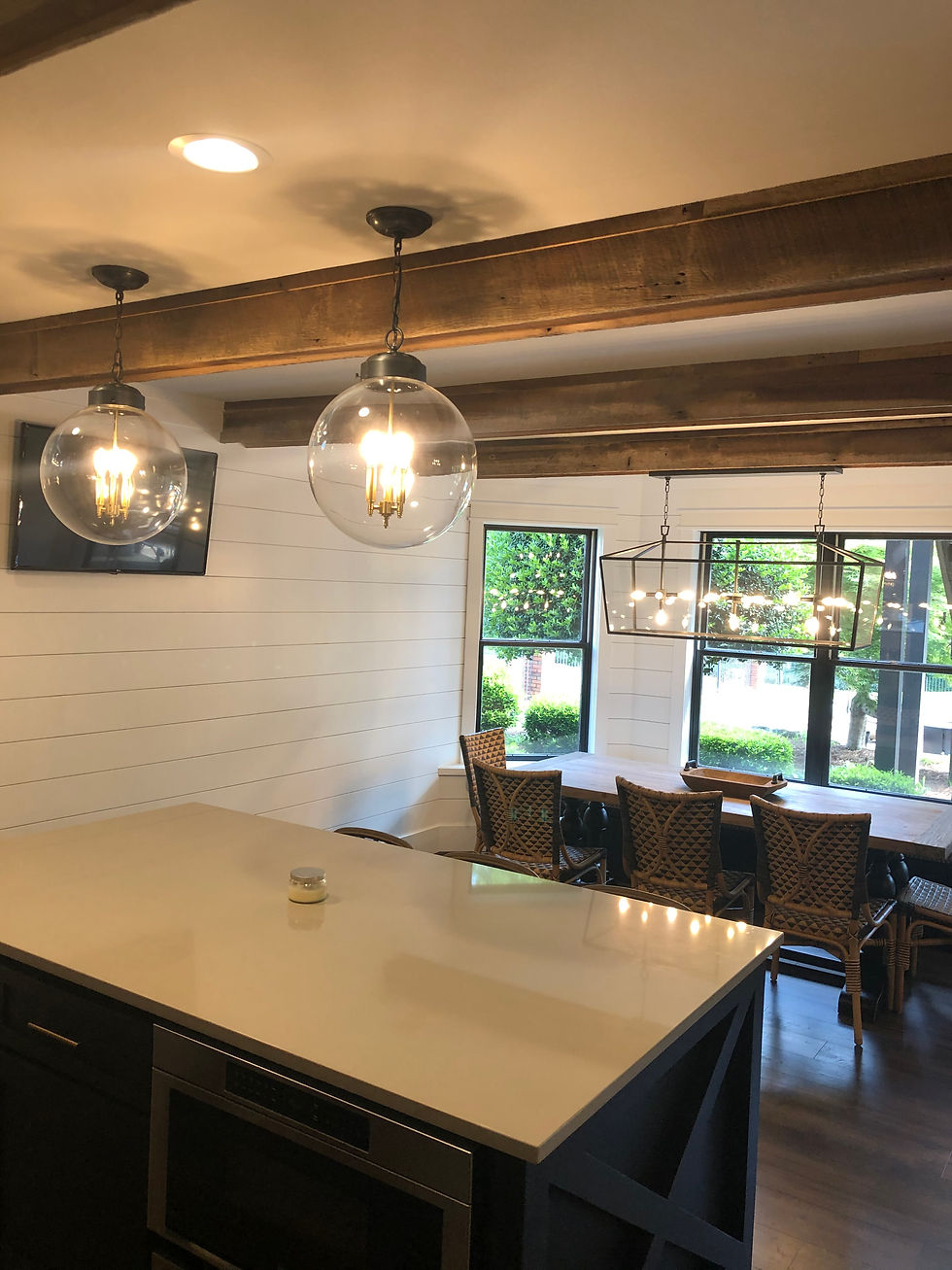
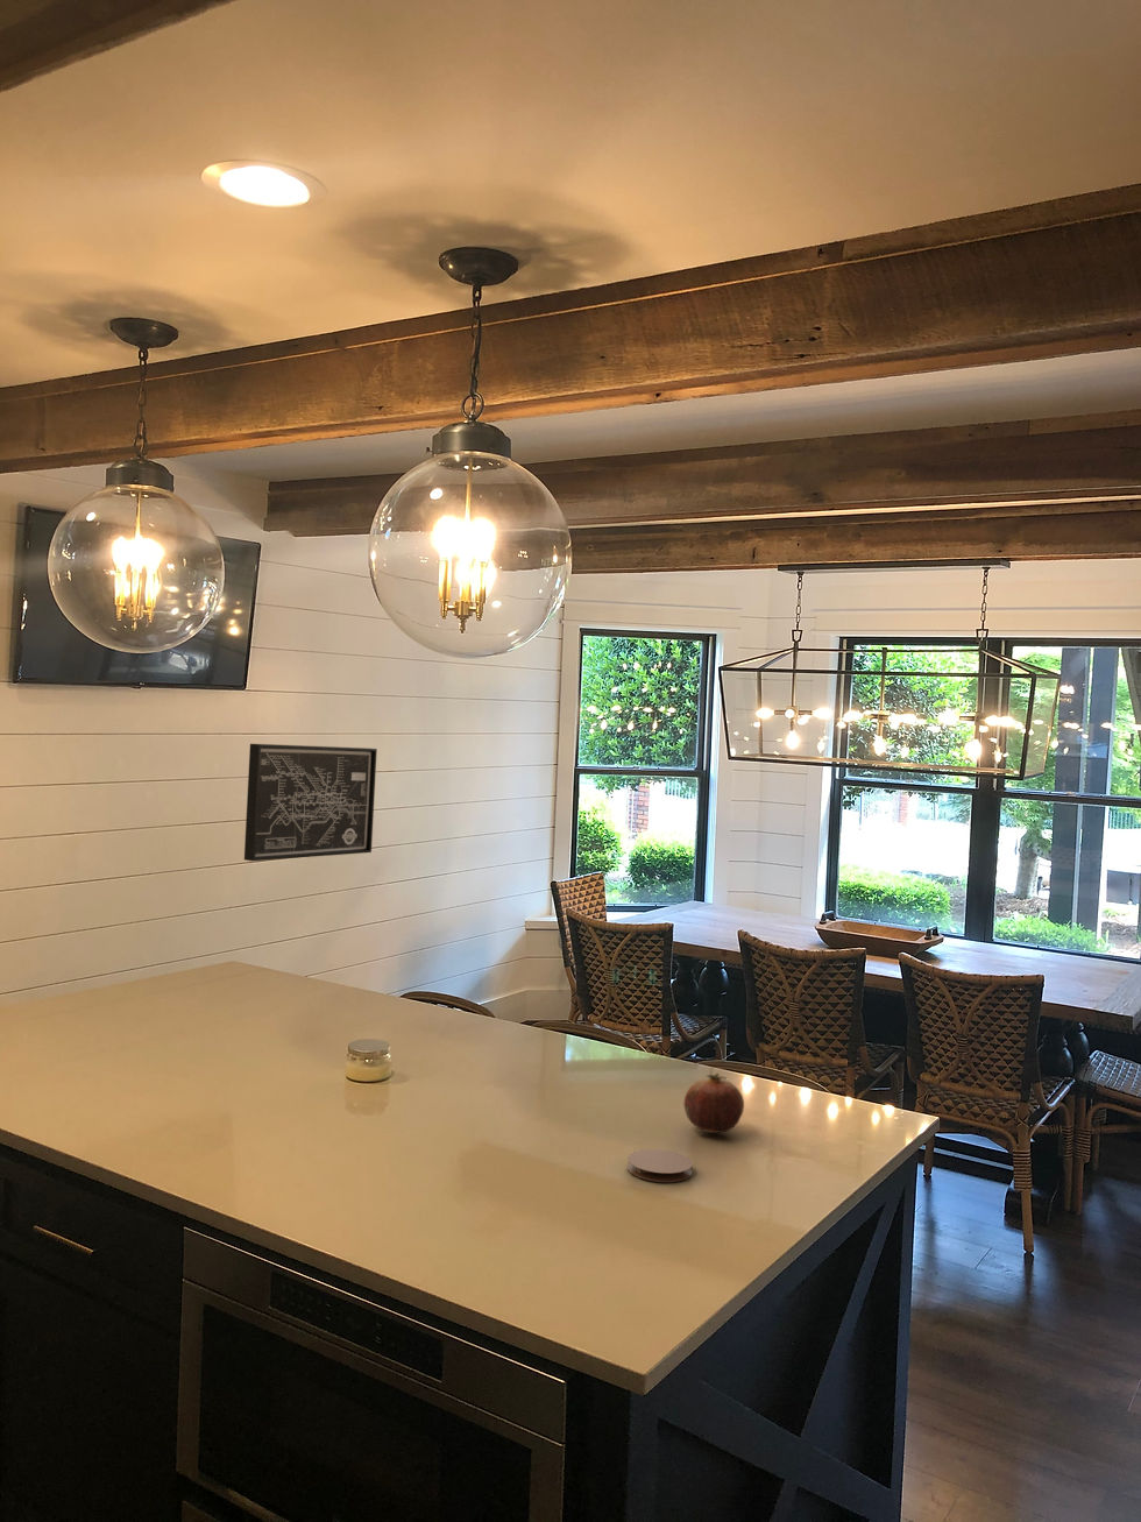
+ fruit (713, 1101)
+ coaster (659, 1165)
+ wall art (313, 802)
